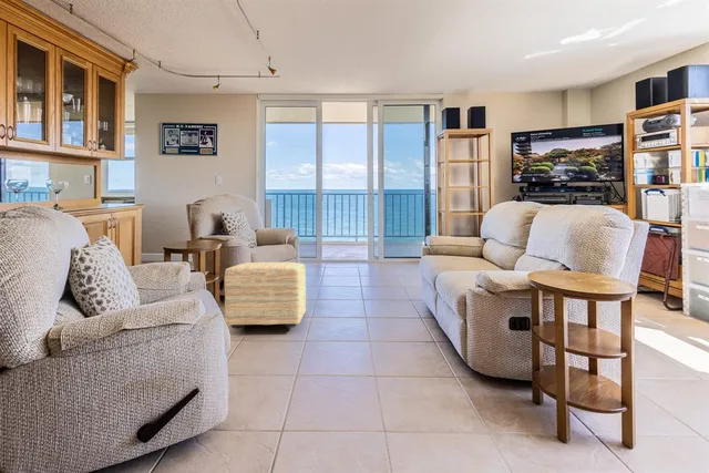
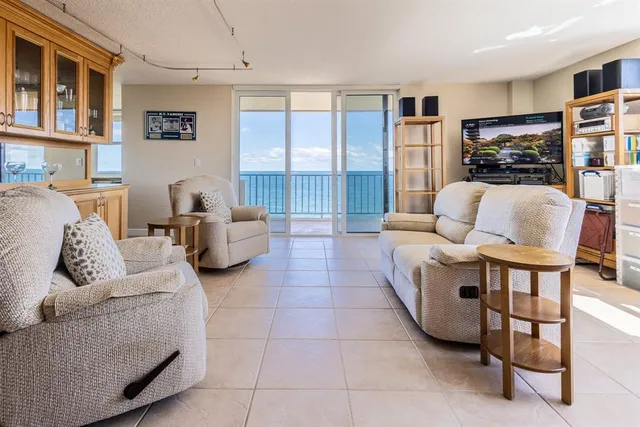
- ottoman (268, 292)
